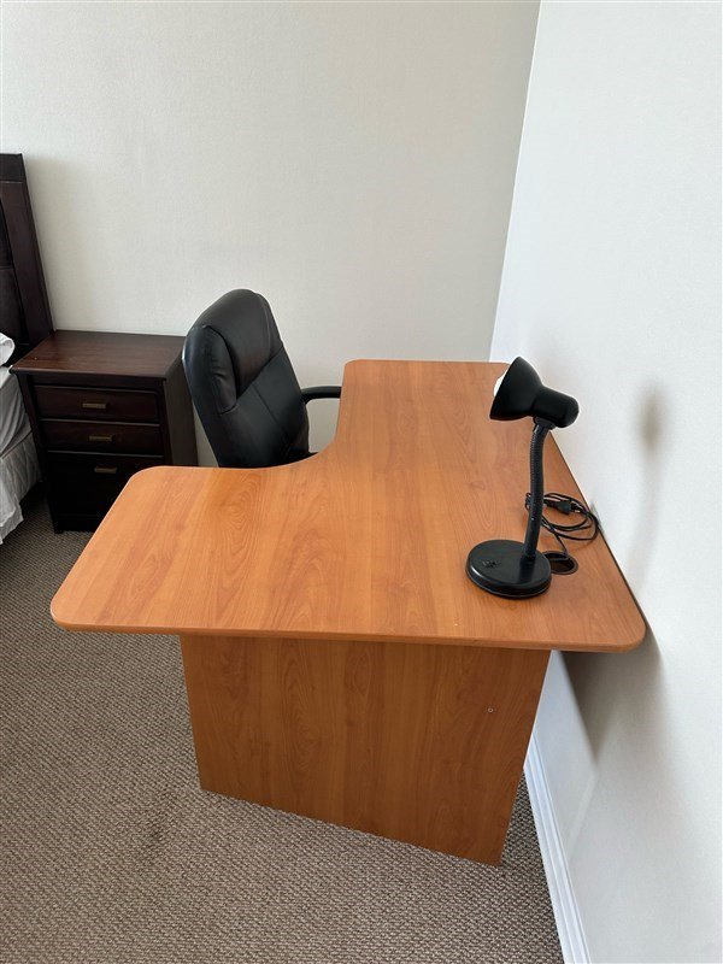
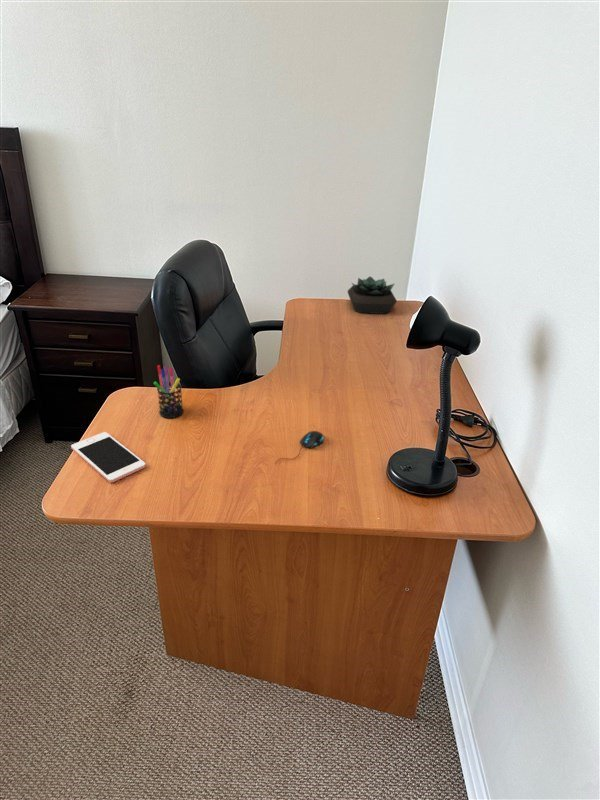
+ cell phone (107, 455)
+ succulent plant (371, 294)
+ mouse (300, 442)
+ pen holder (166, 391)
